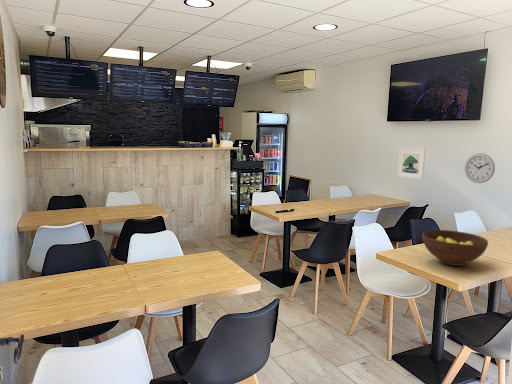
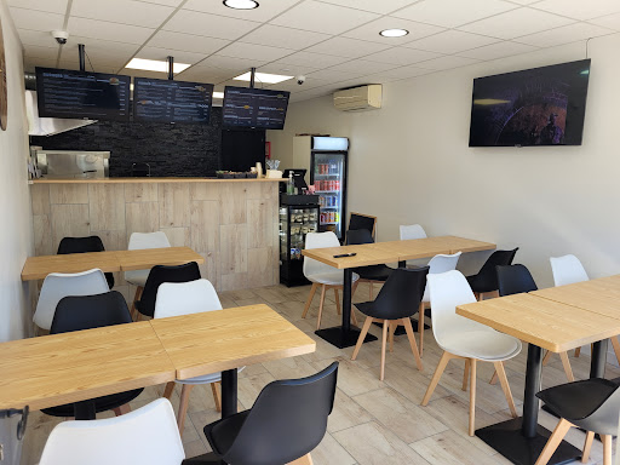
- wall clock (478, 168)
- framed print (410, 163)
- fruit bowl (452, 249)
